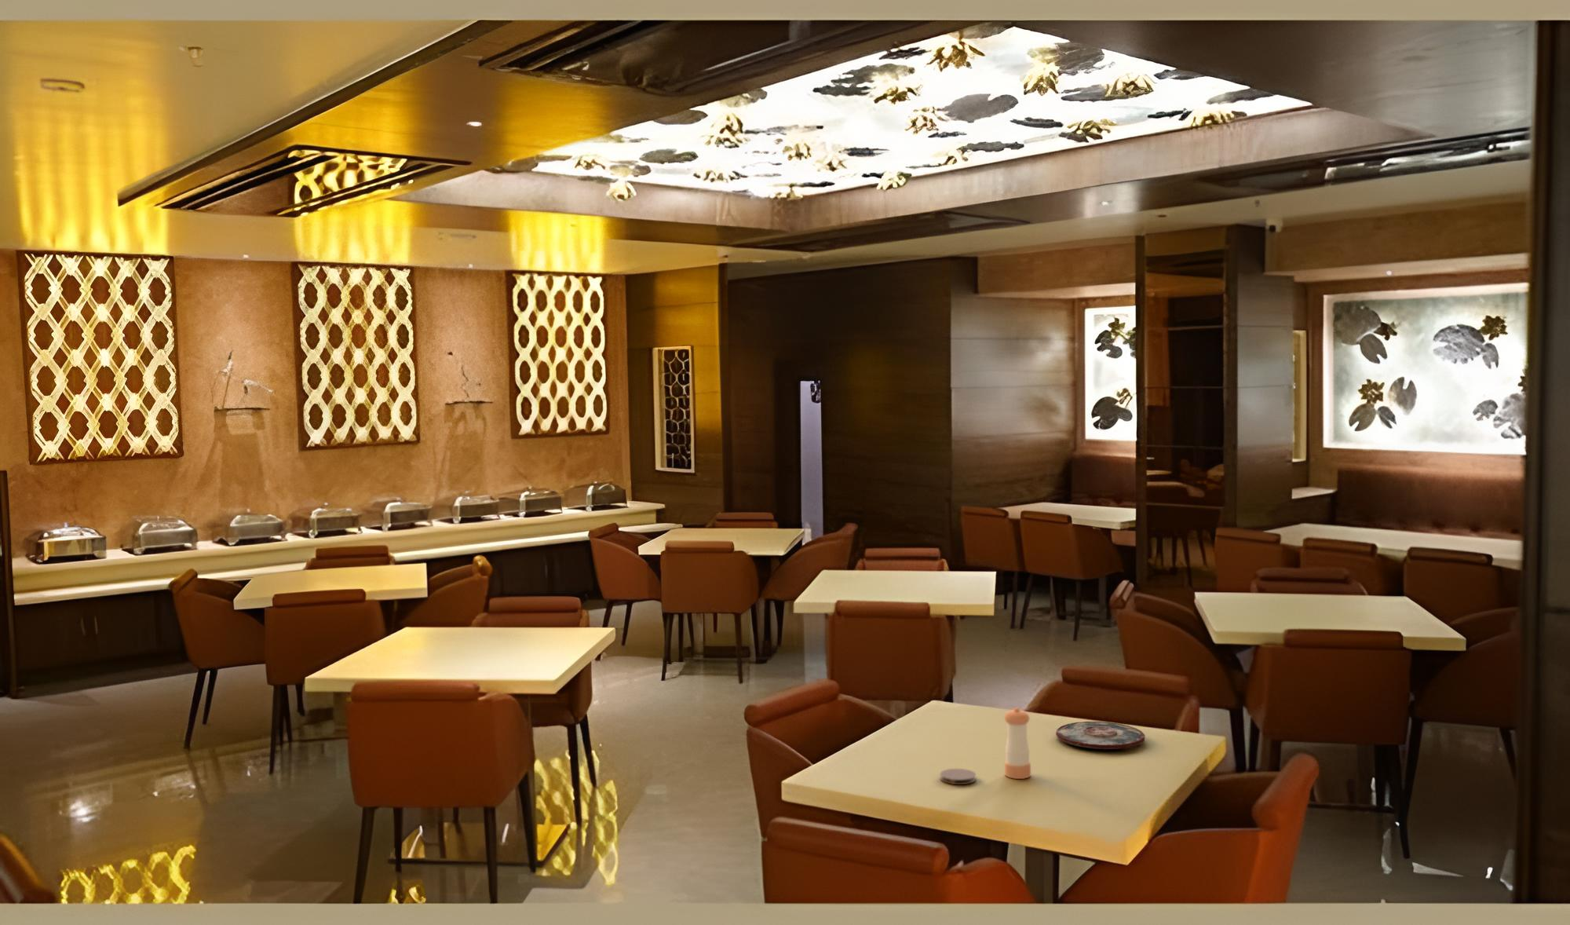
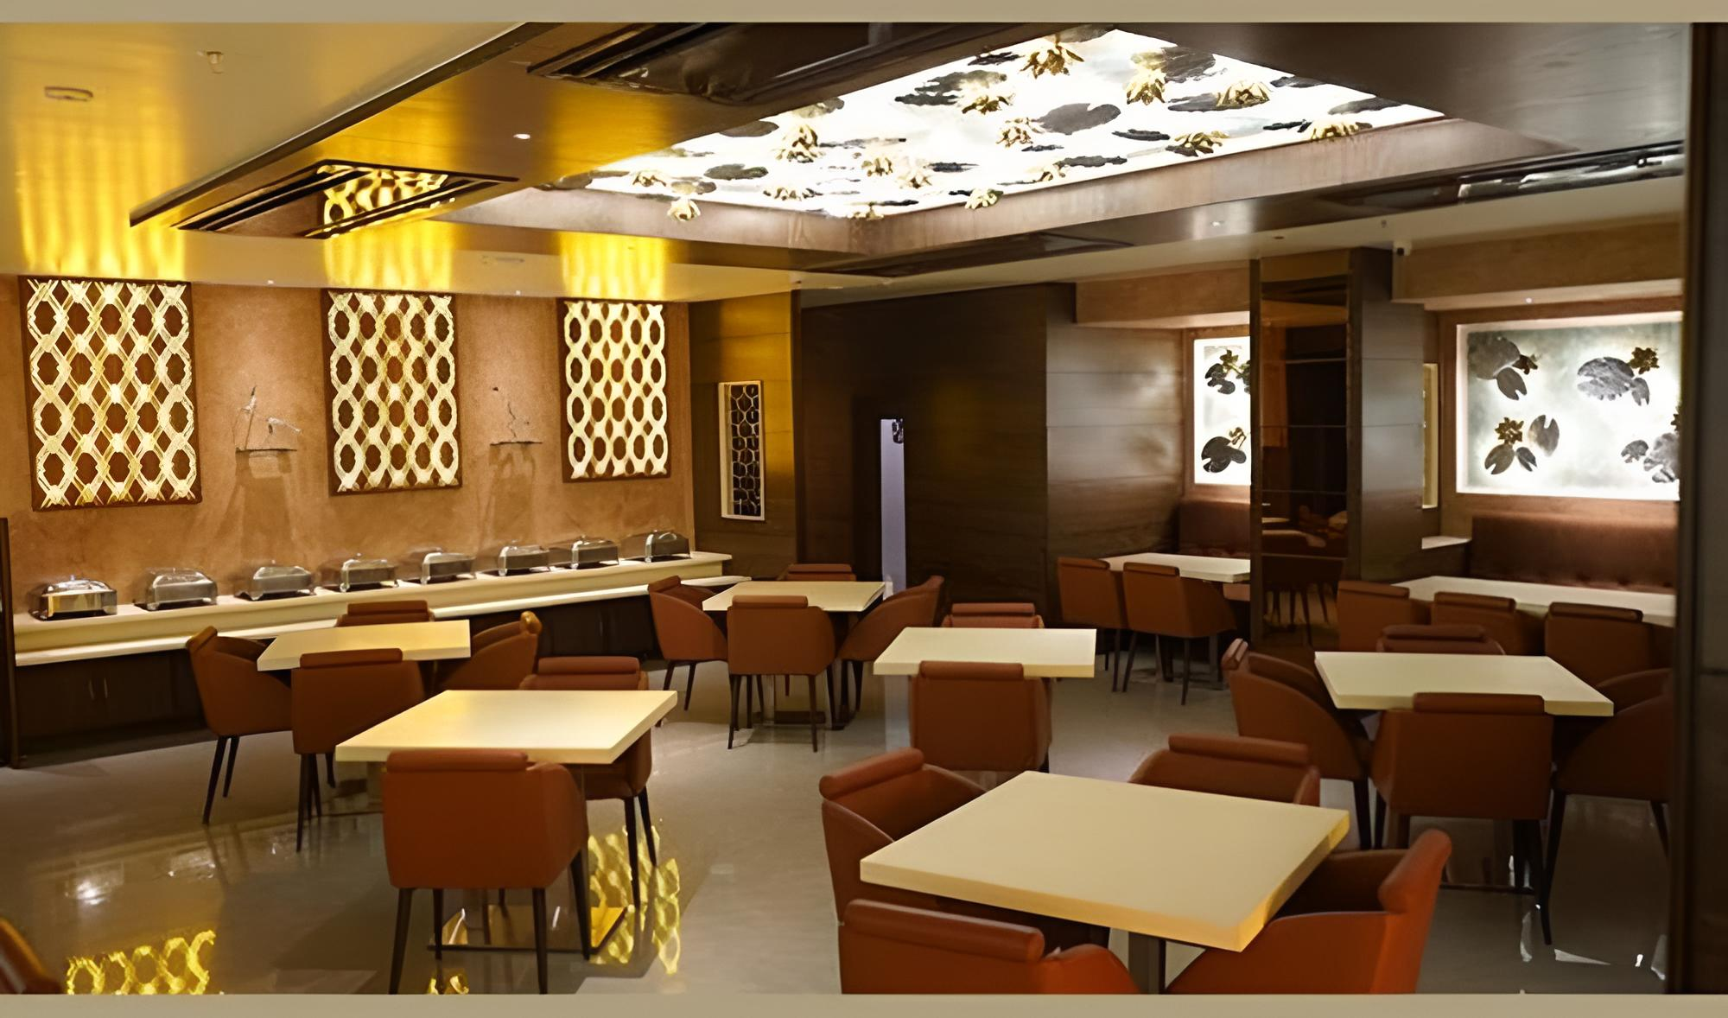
- plate (1100, 734)
- coaster (958, 776)
- pepper shaker (1016, 741)
